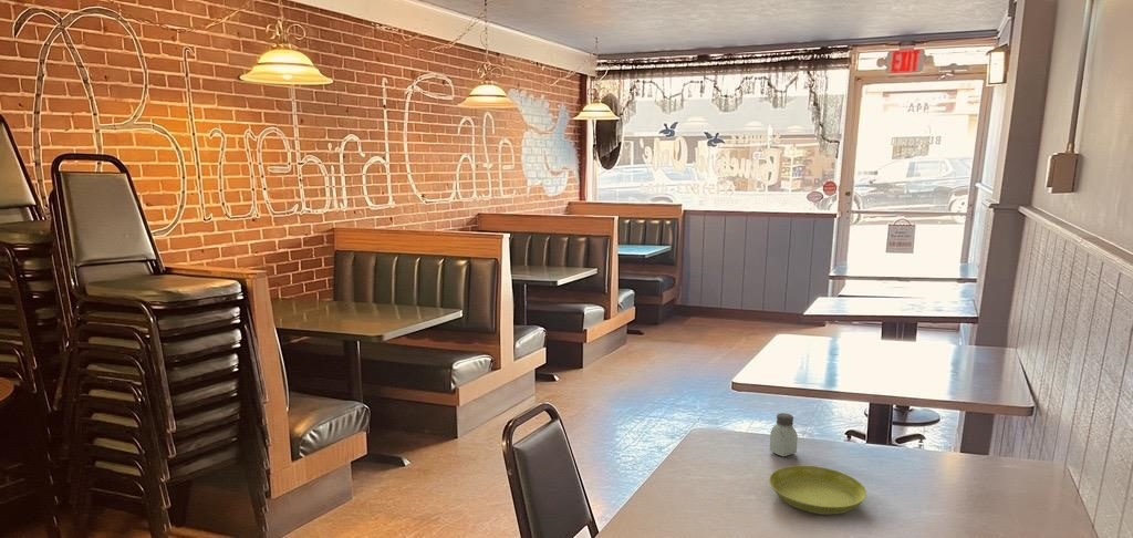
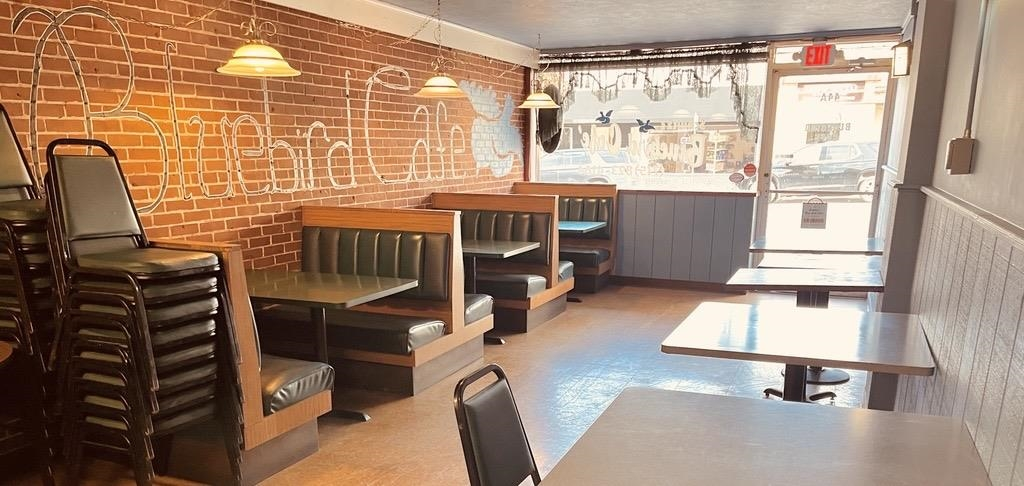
- saltshaker (783, 434)
- saucer (815, 490)
